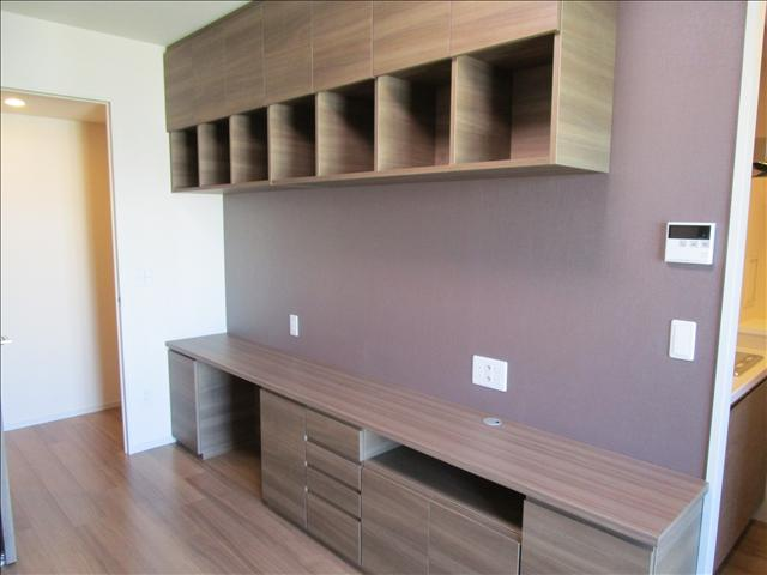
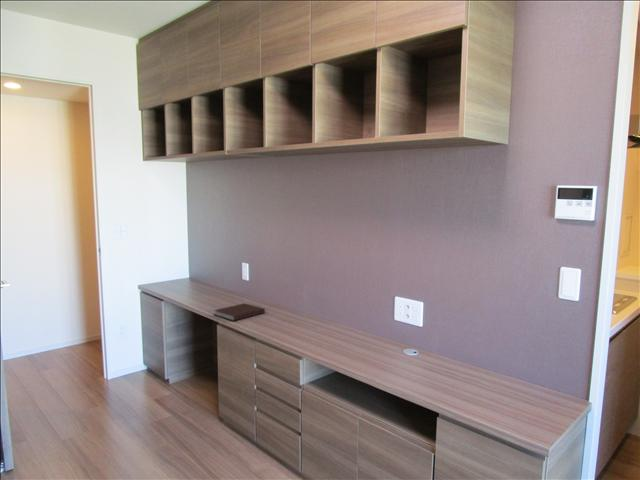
+ notebook (239, 311)
